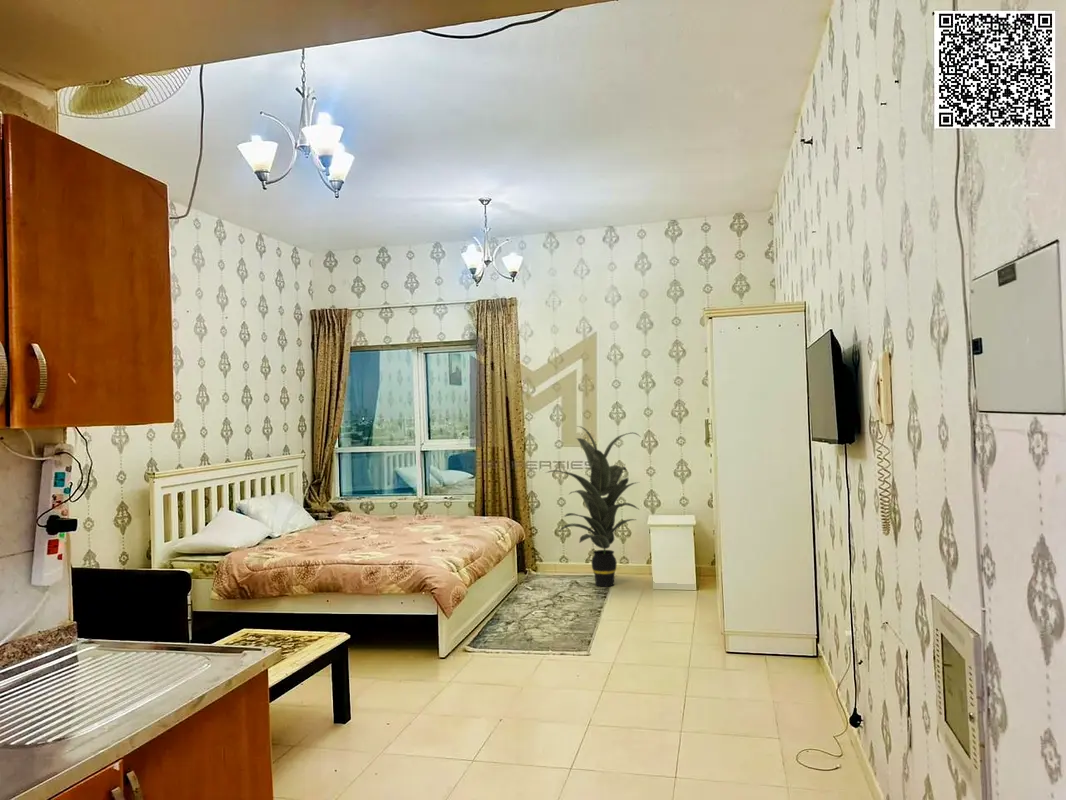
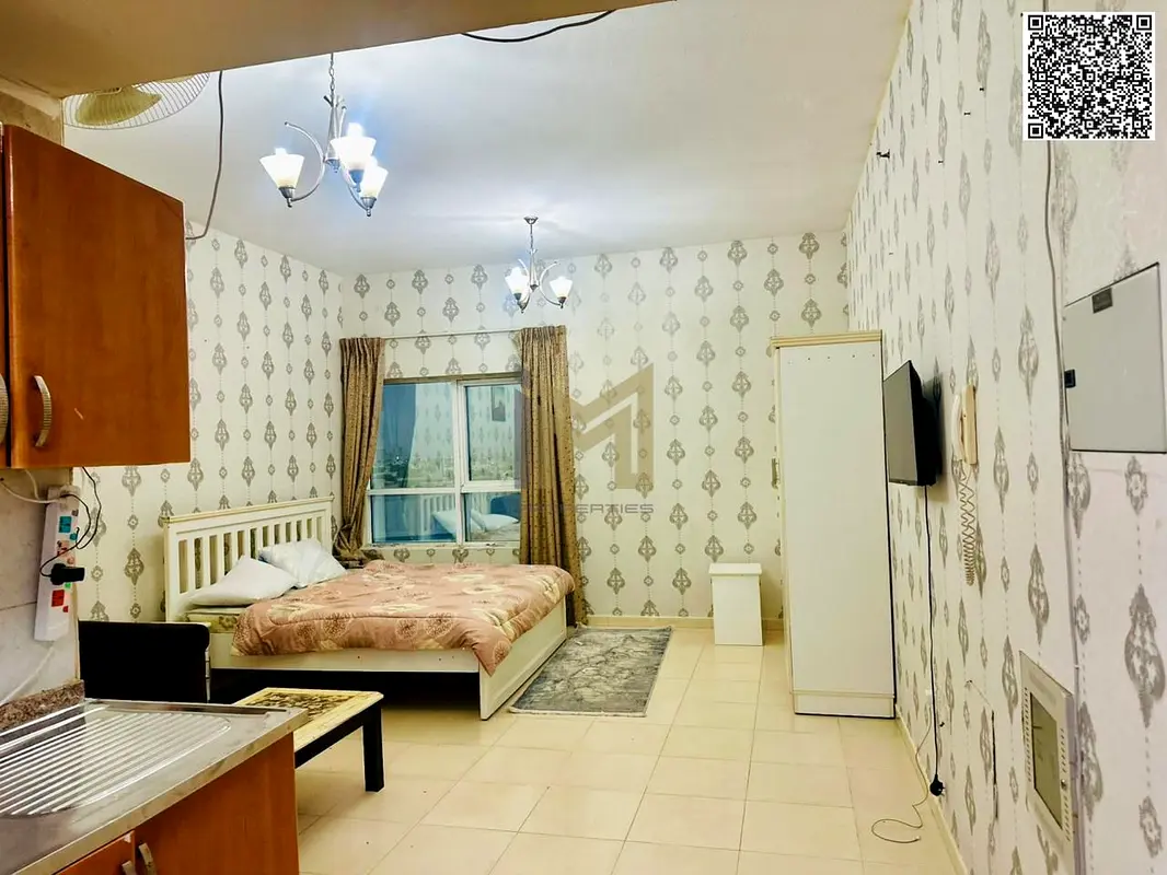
- indoor plant (597, 504)
